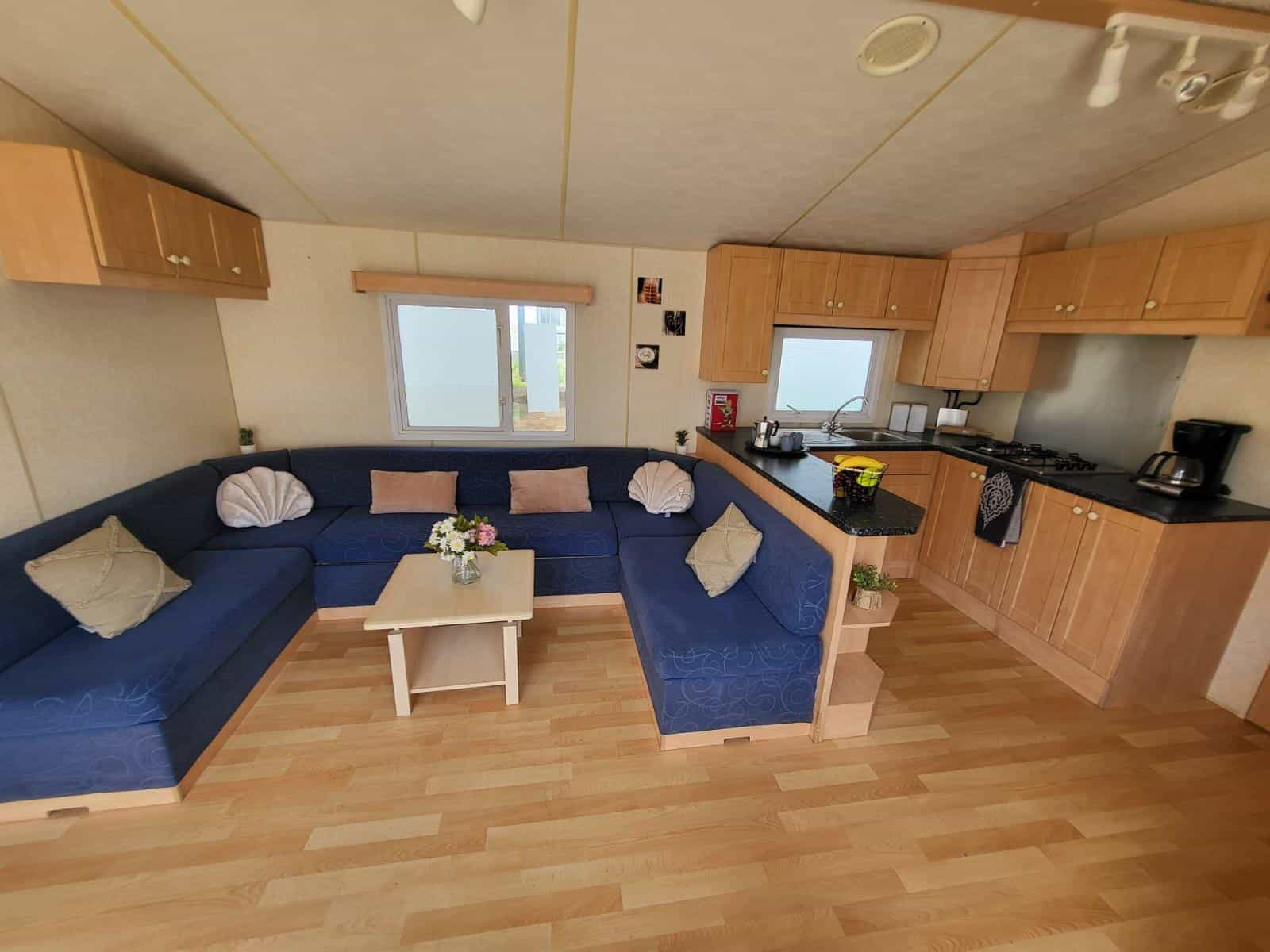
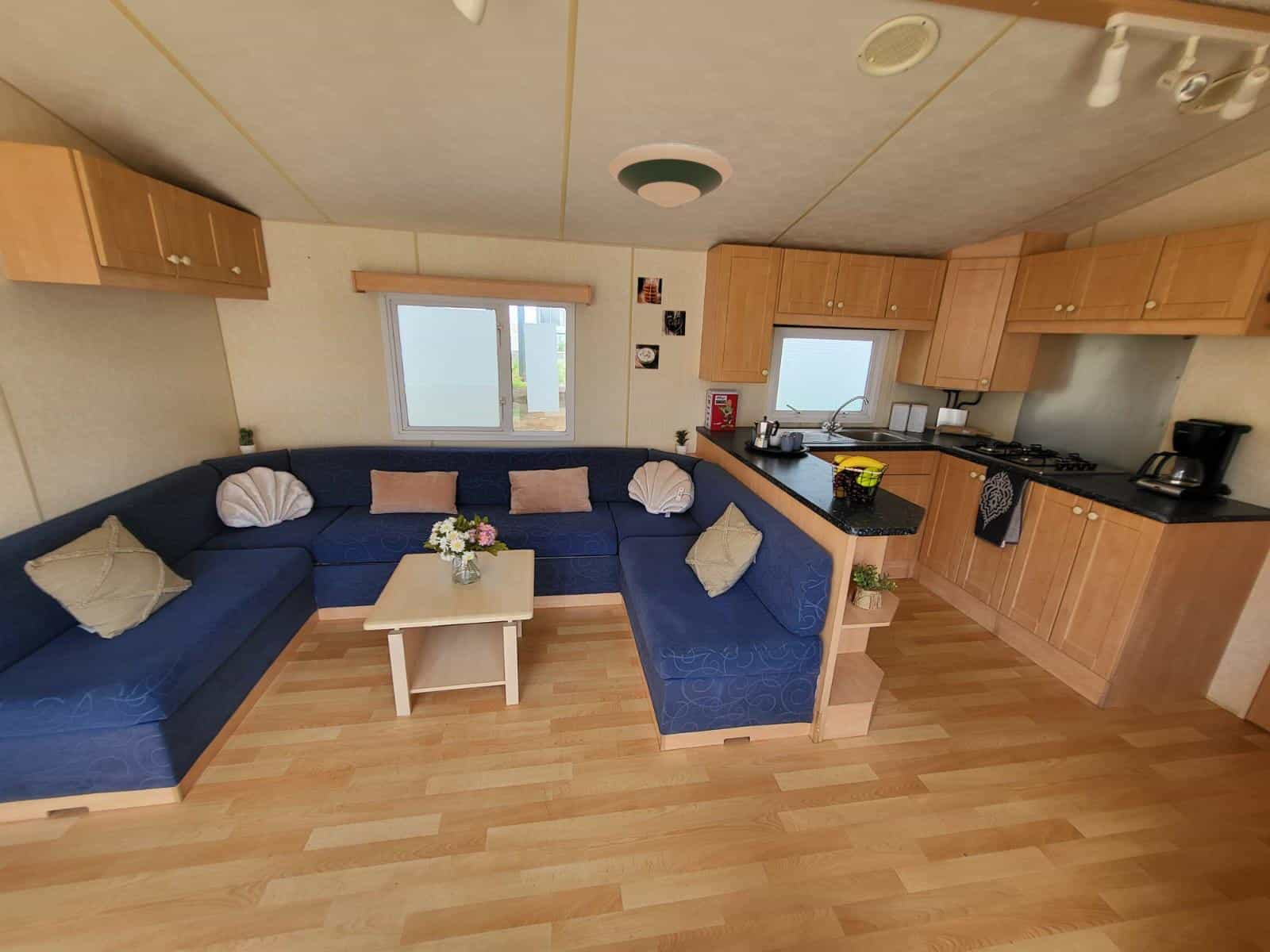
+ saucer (669, 187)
